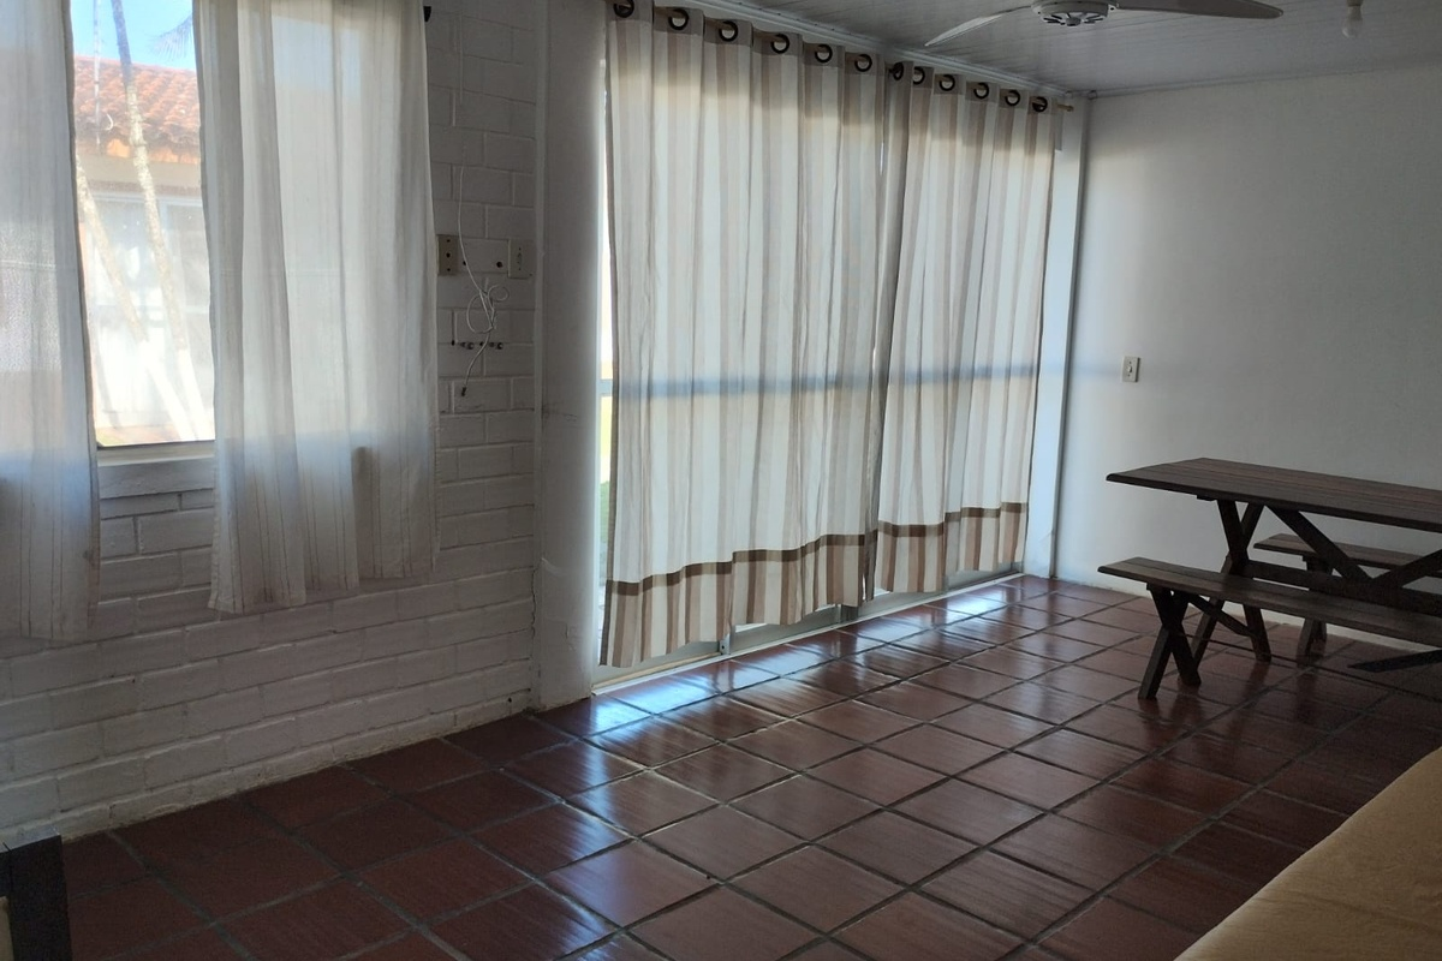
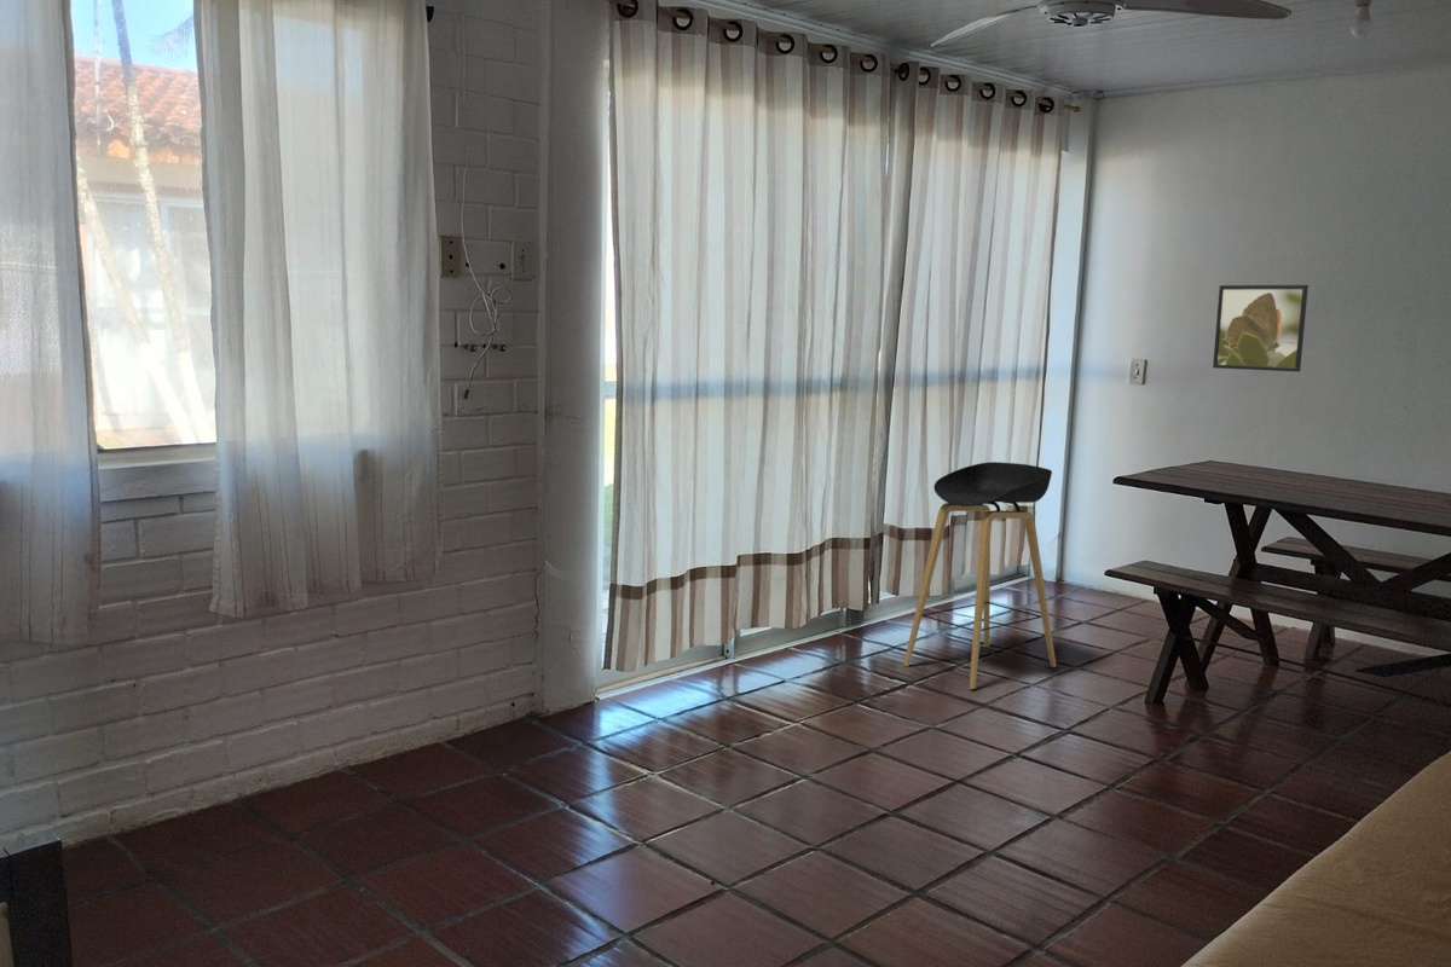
+ stool (985, 568)
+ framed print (1259, 328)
